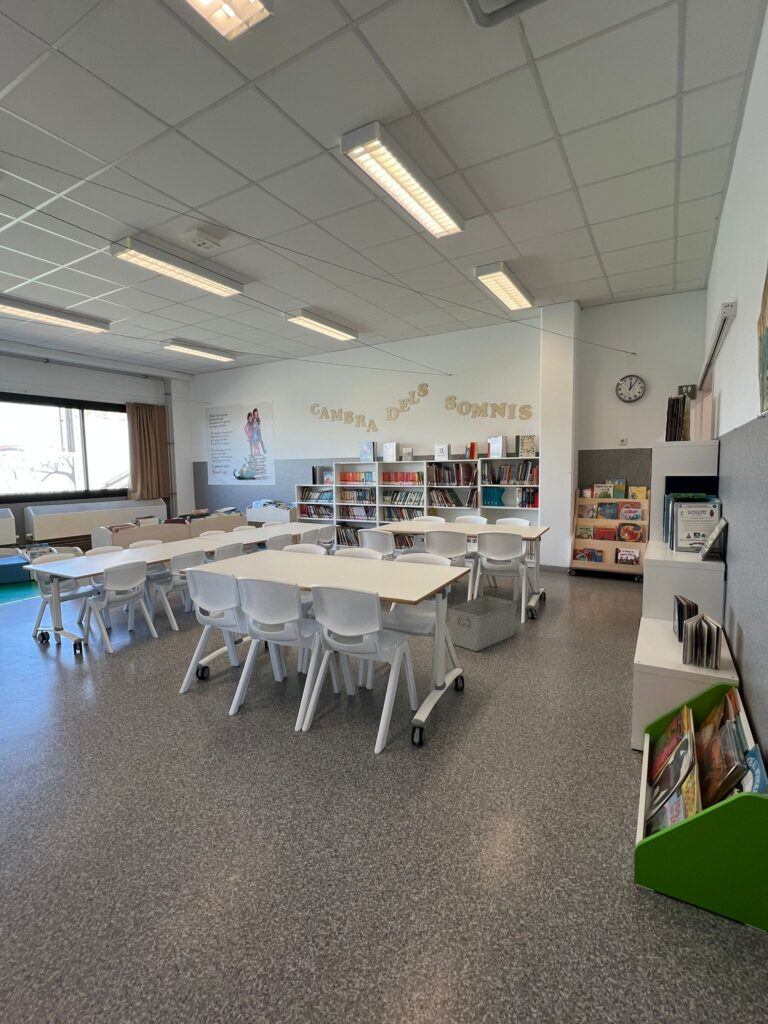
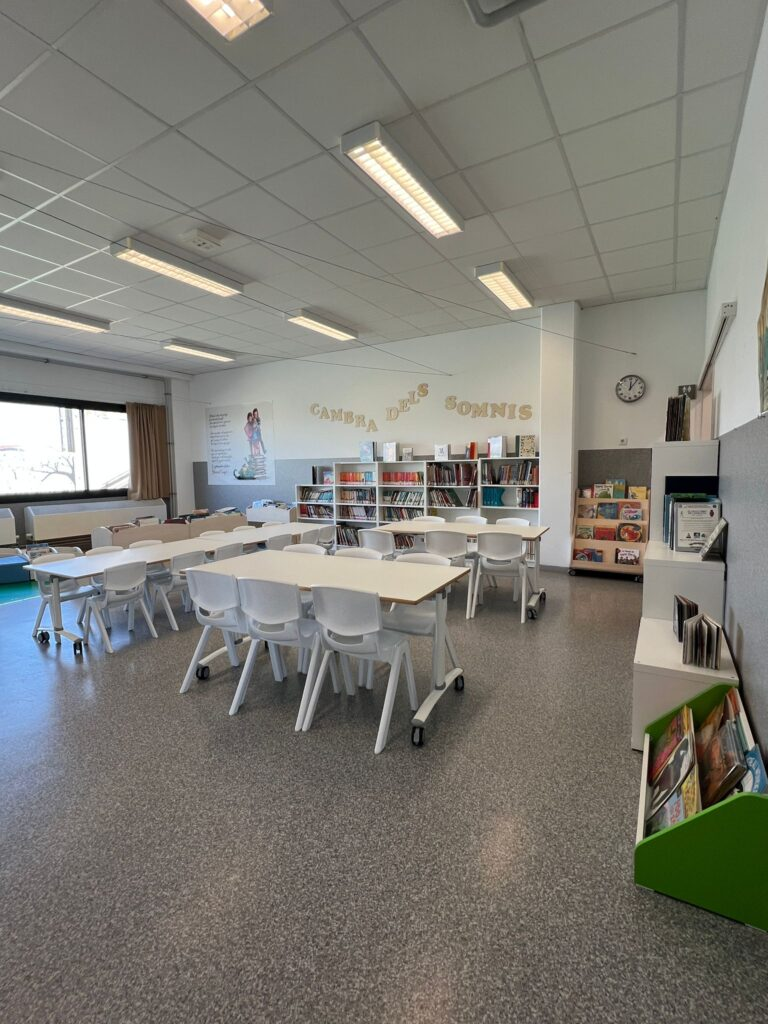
- storage bin (483, 621)
